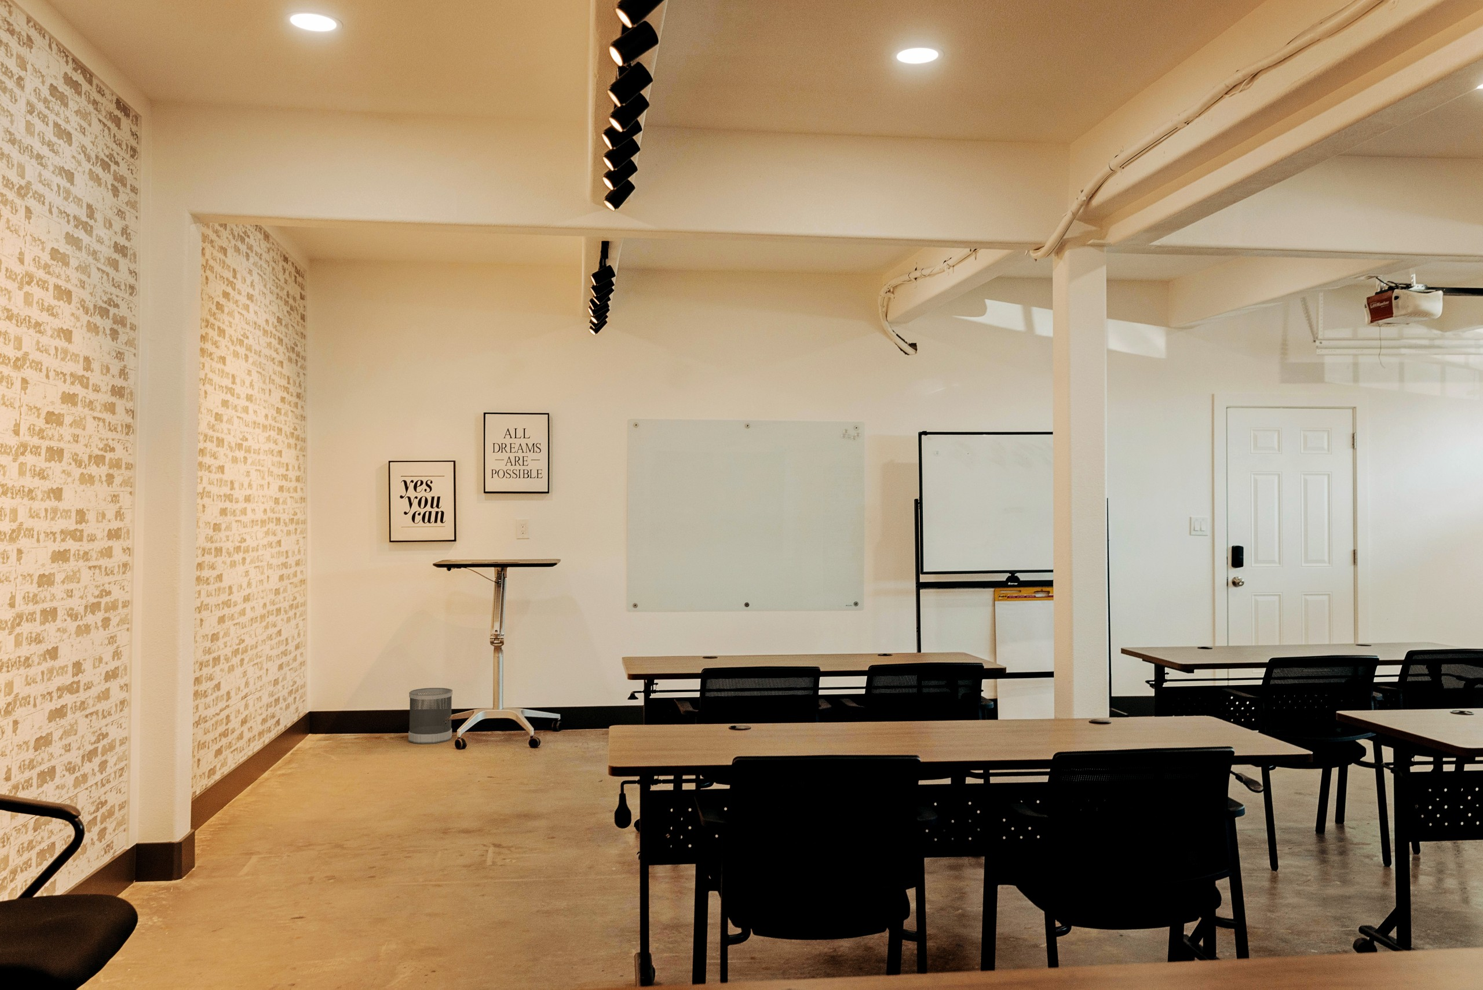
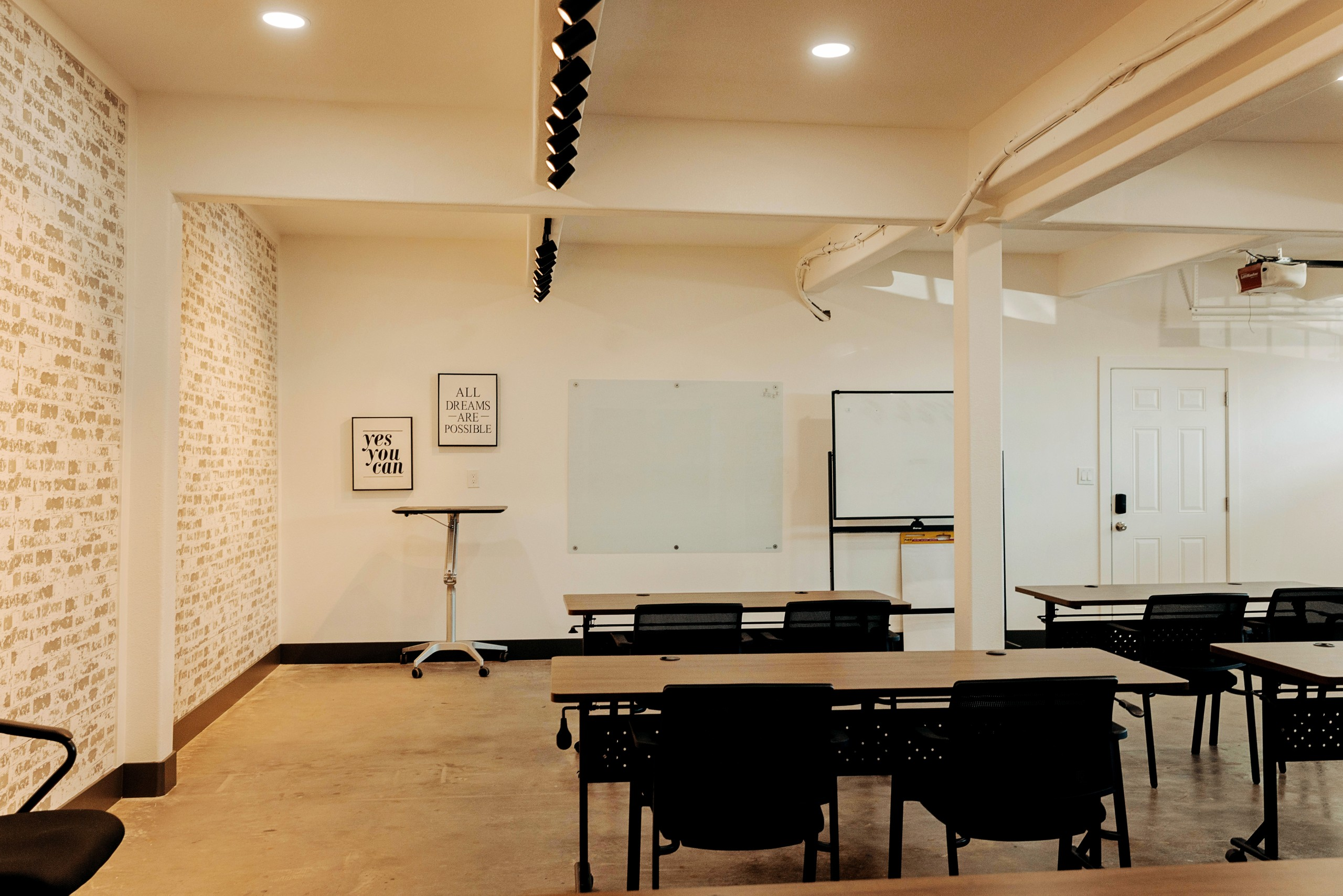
- wastebasket (431, 715)
